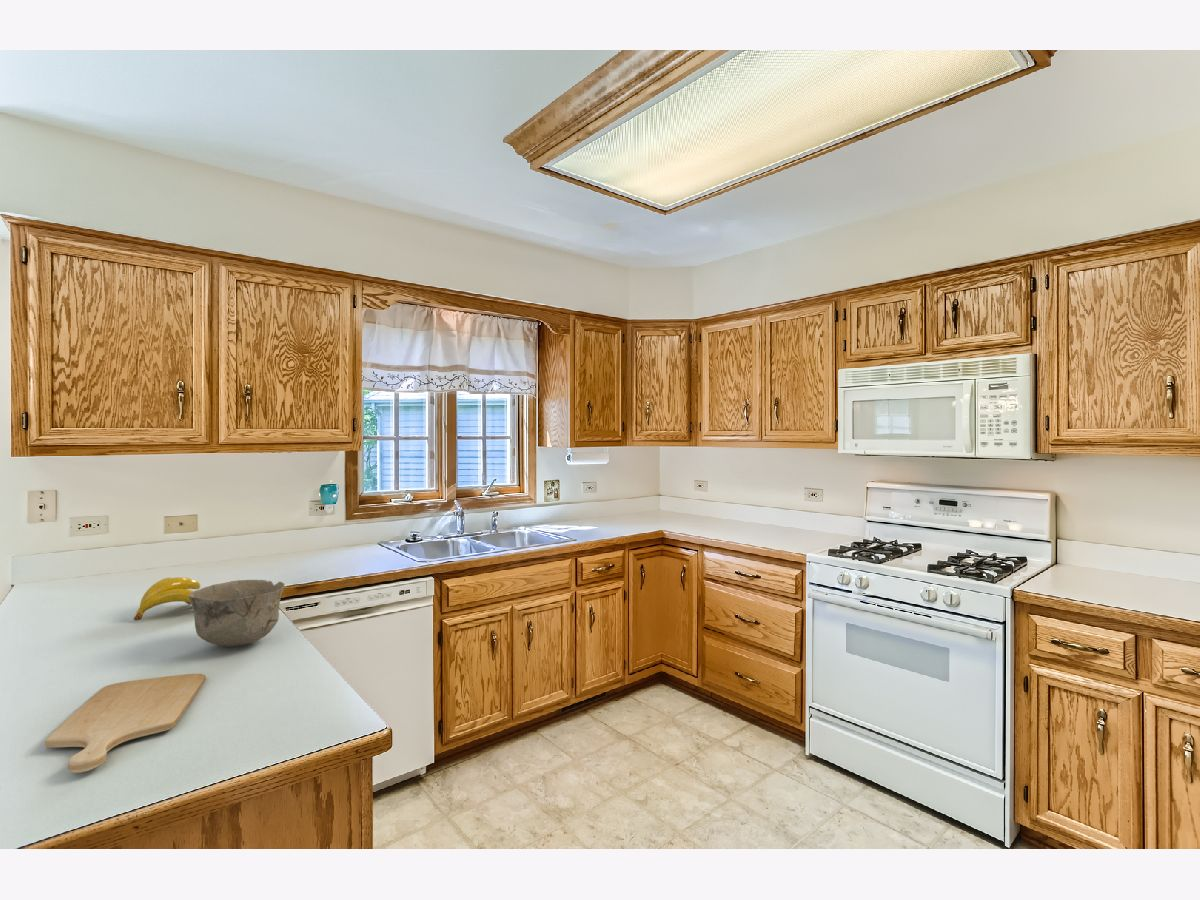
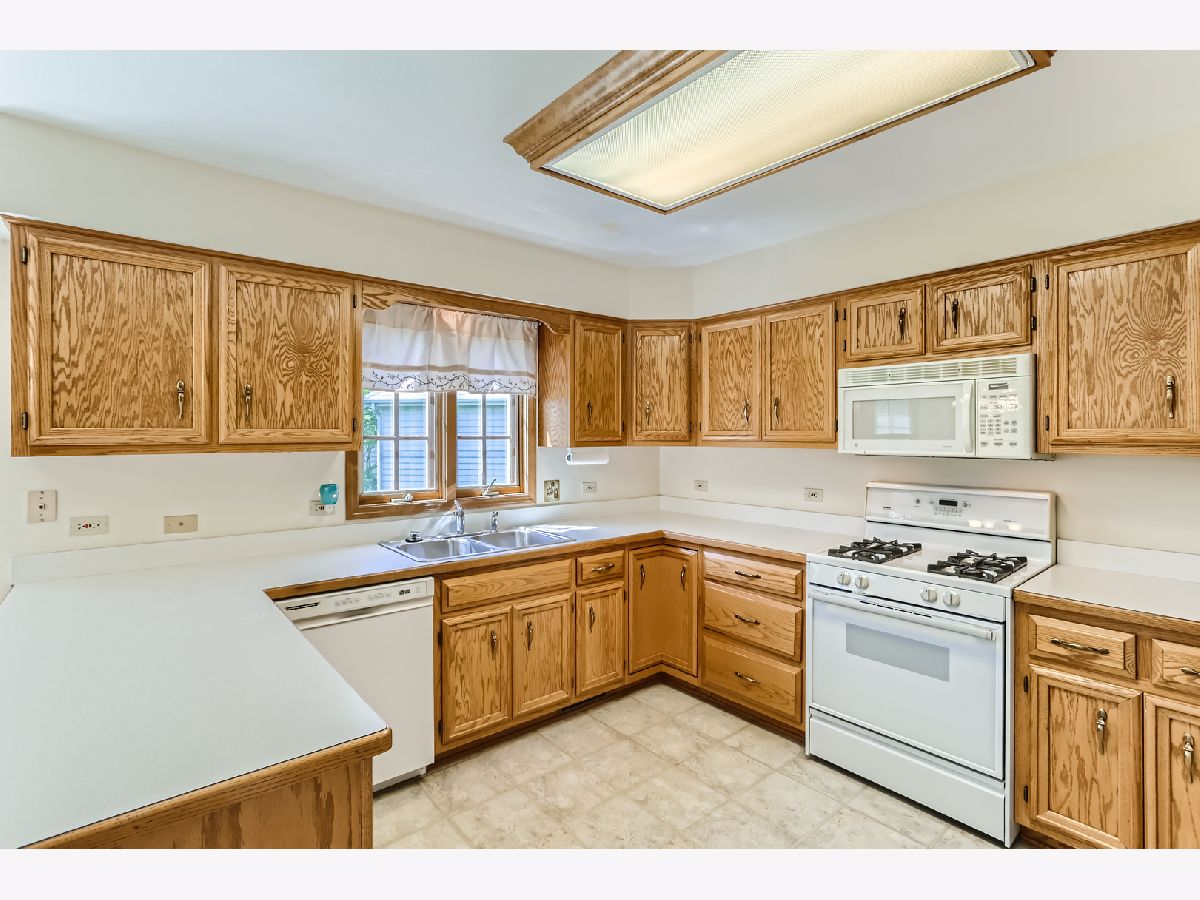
- chopping board (125, 717)
- bowl (238, 616)
- banana (170, 595)
